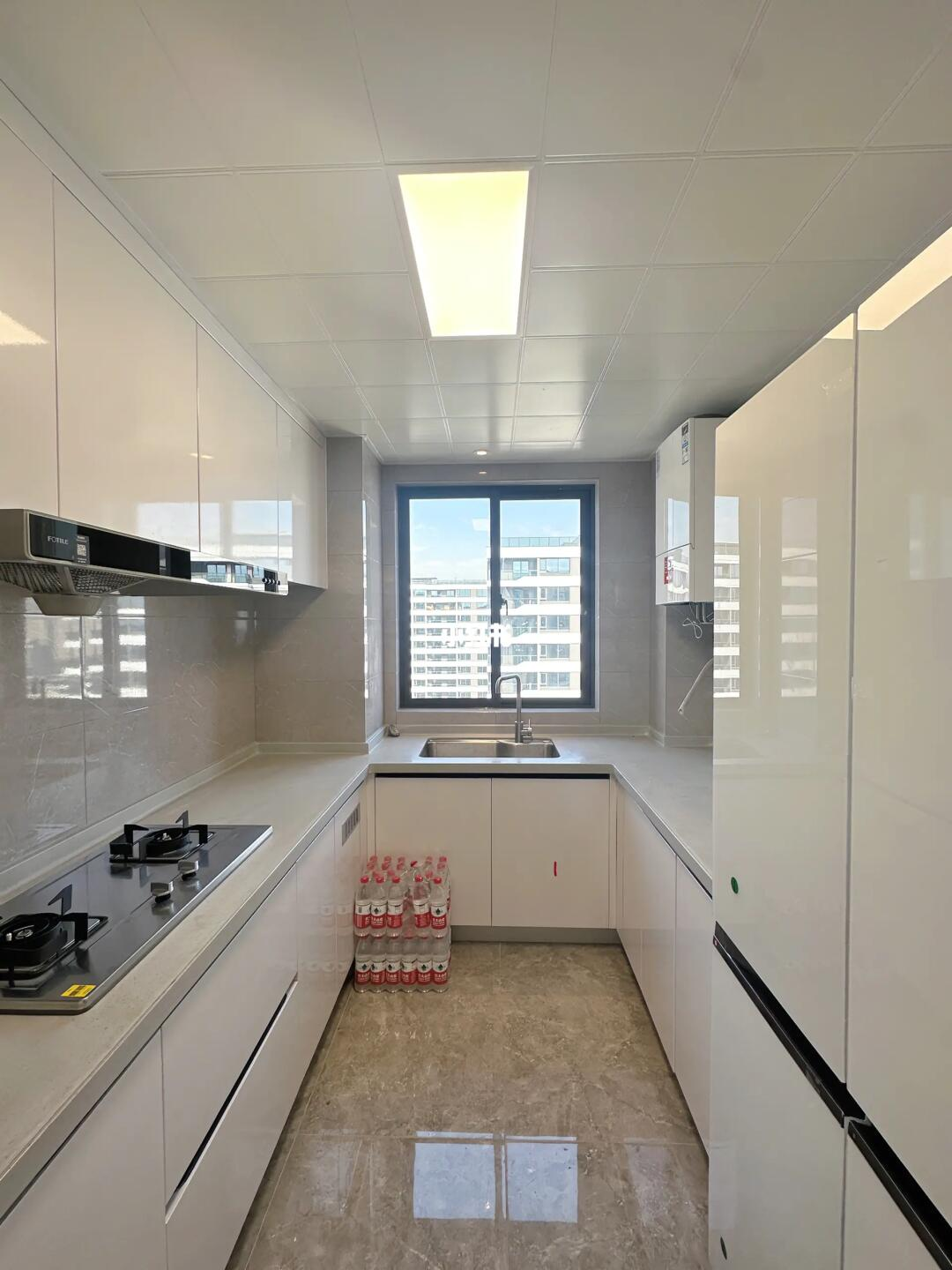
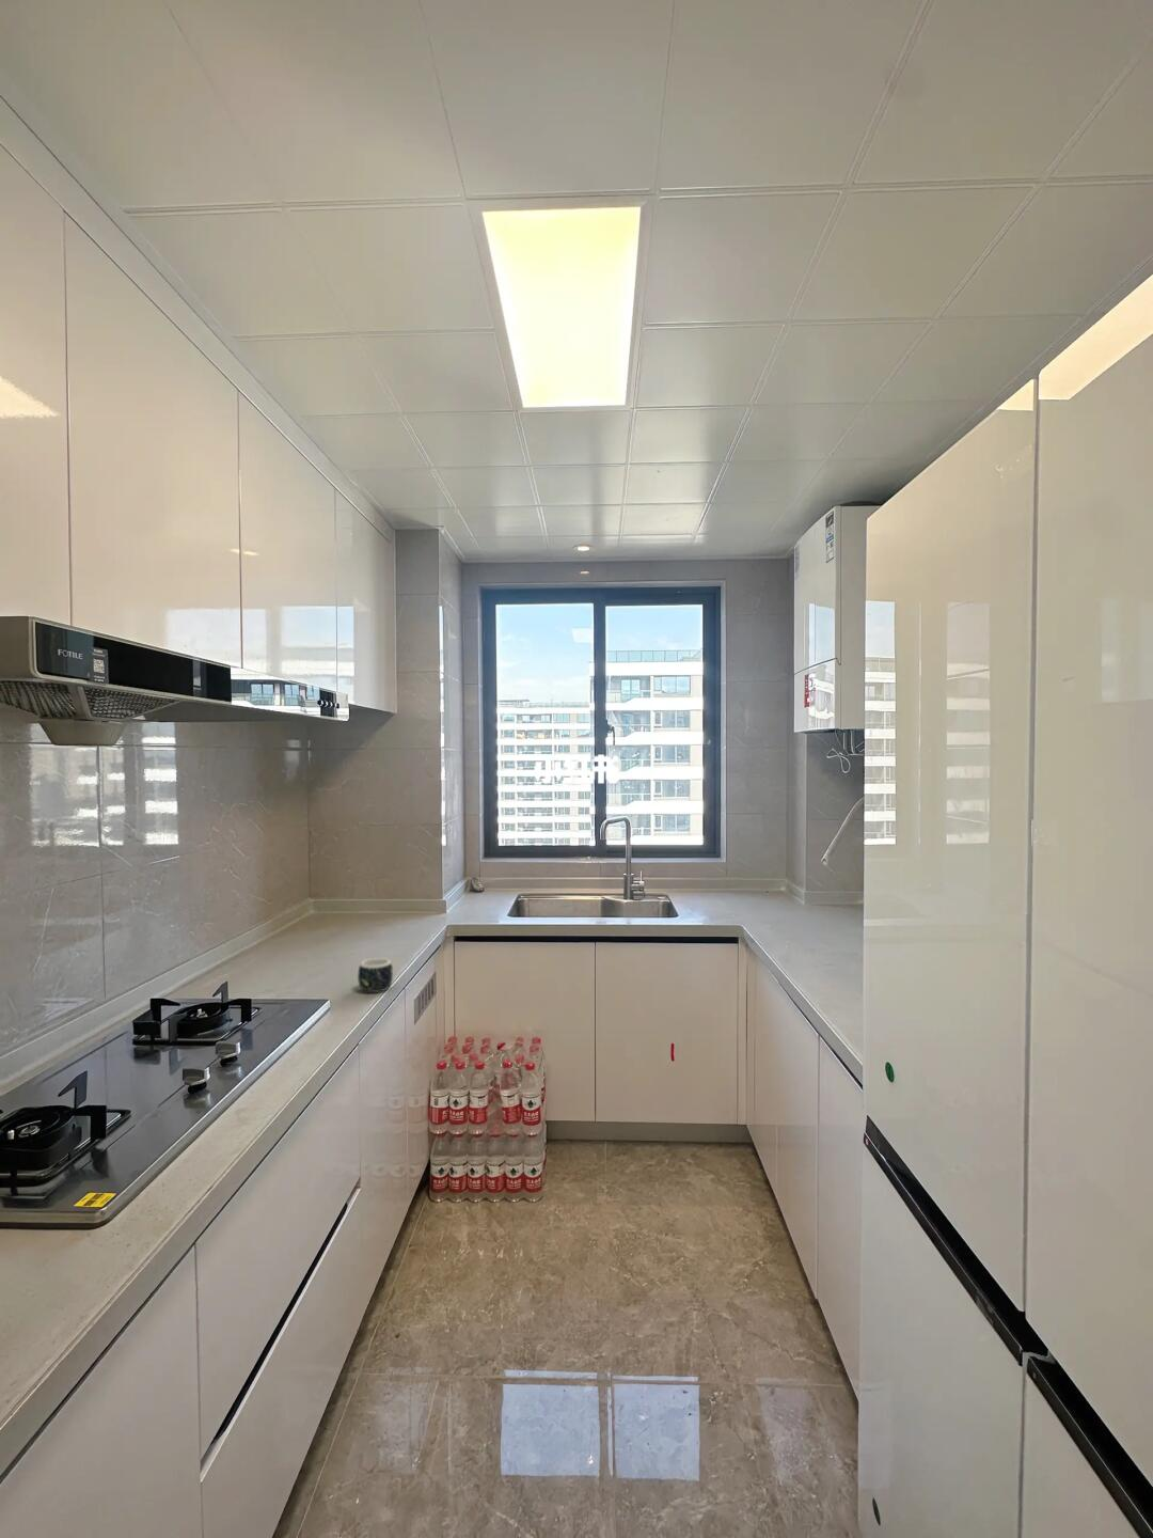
+ mug (374, 972)
